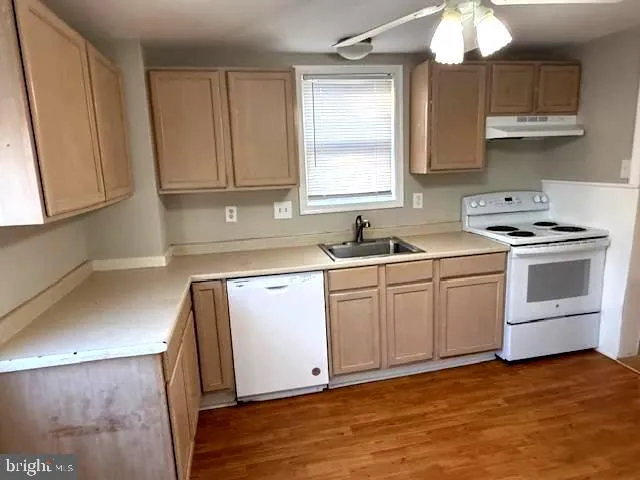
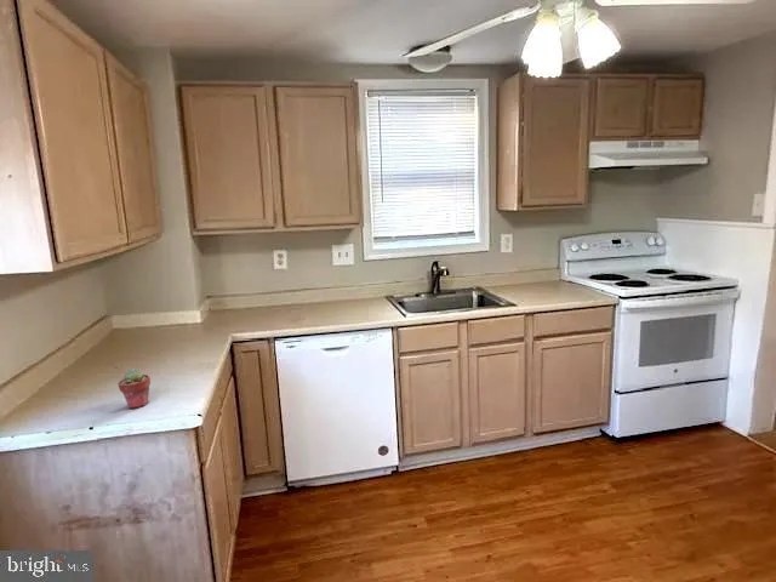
+ potted succulent (135, 387)
